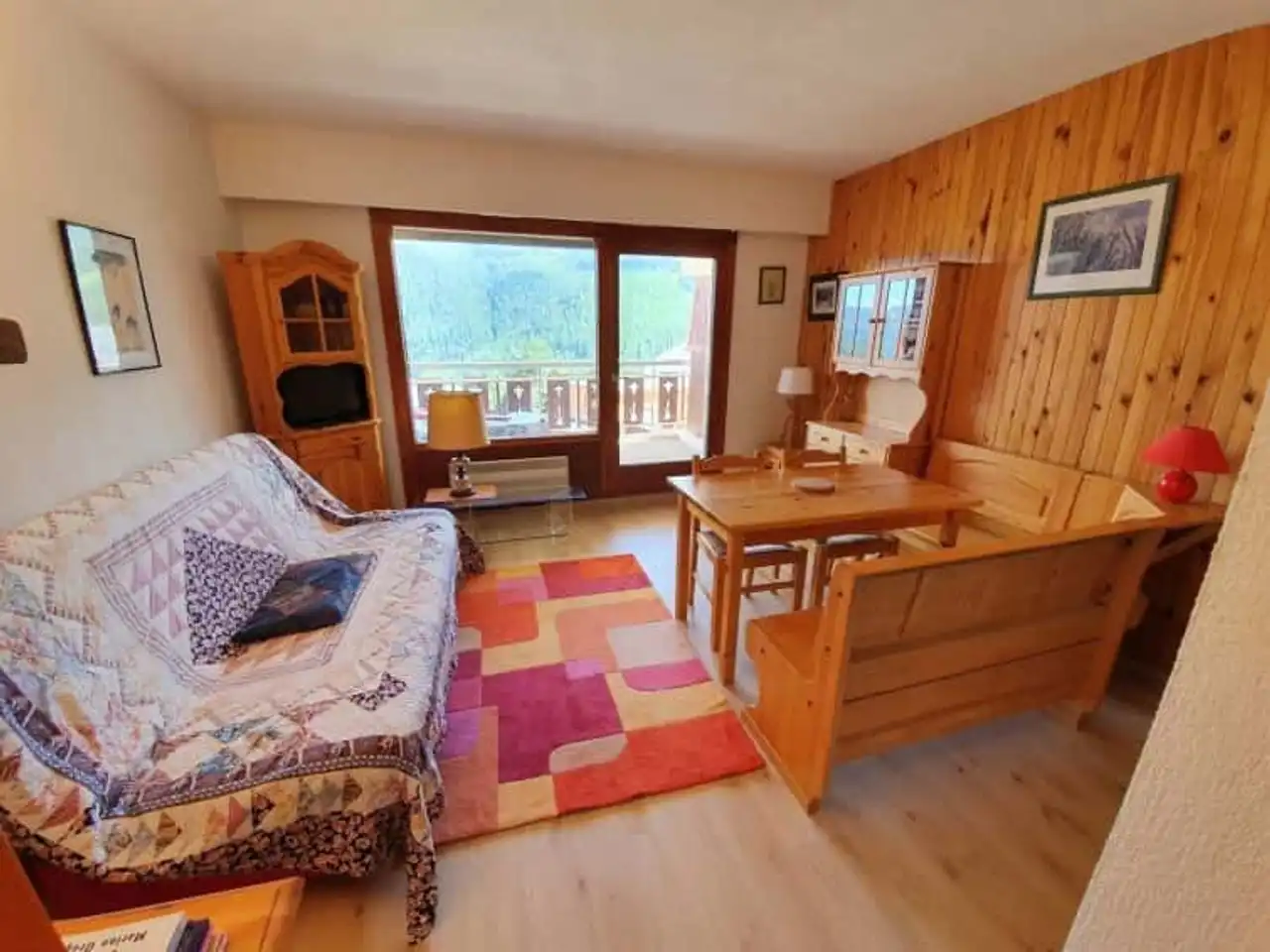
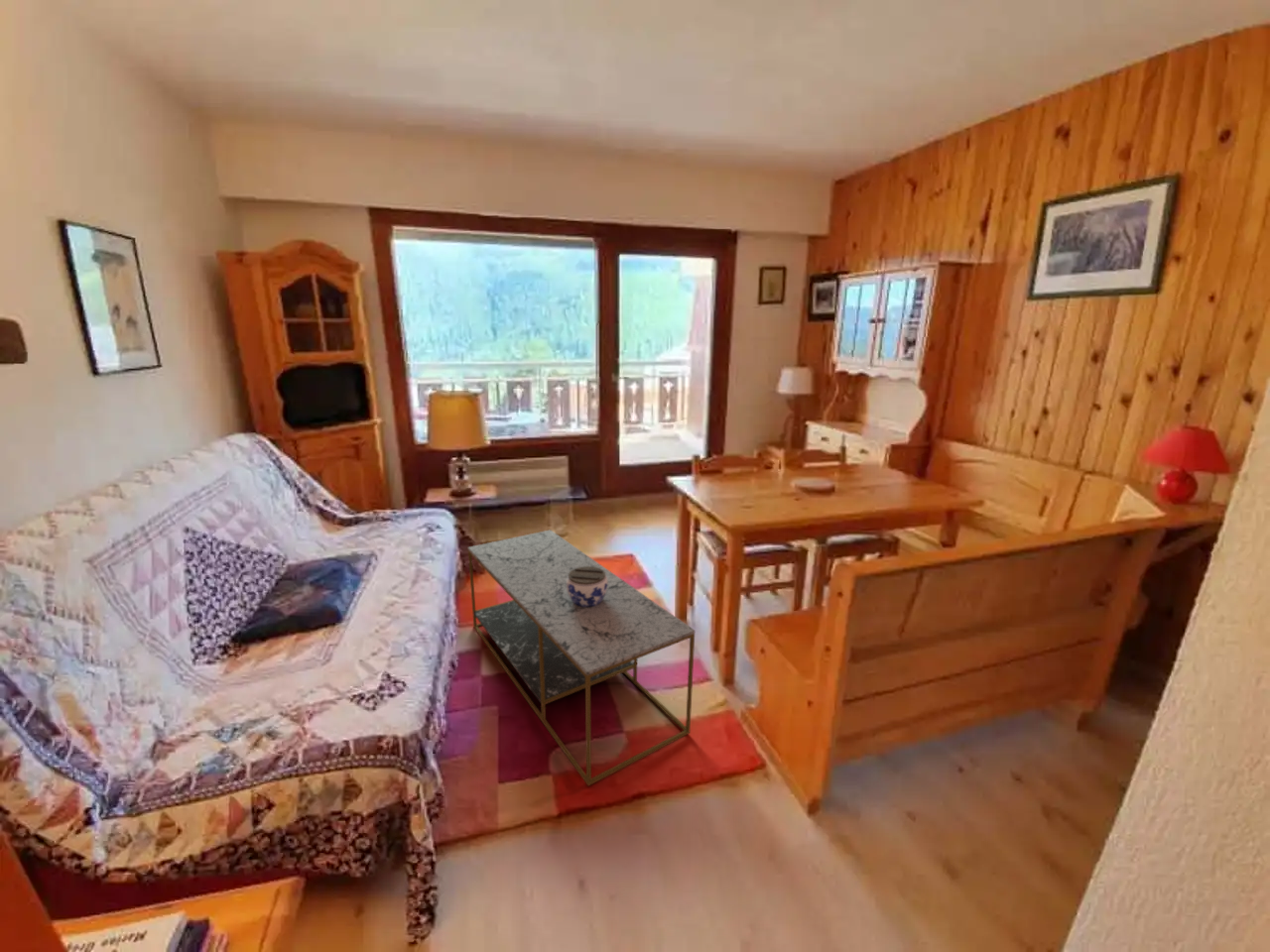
+ coffee table (565, 628)
+ jar (586, 586)
